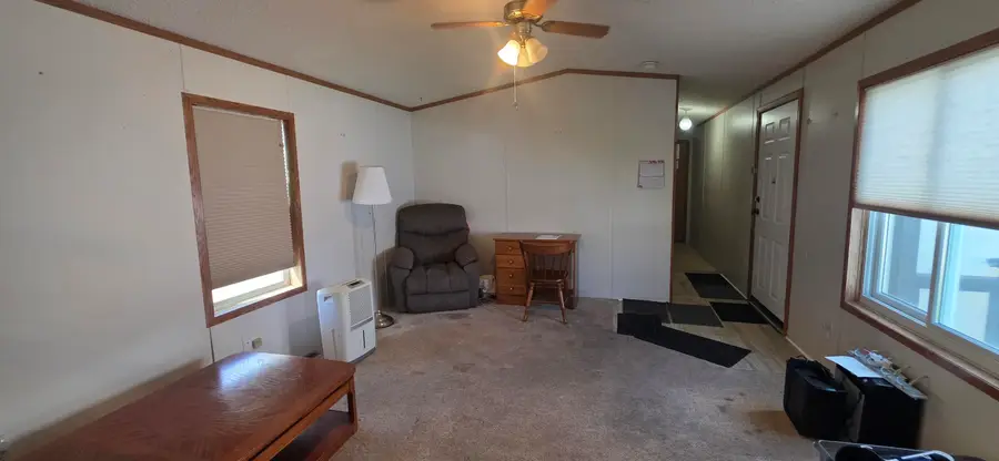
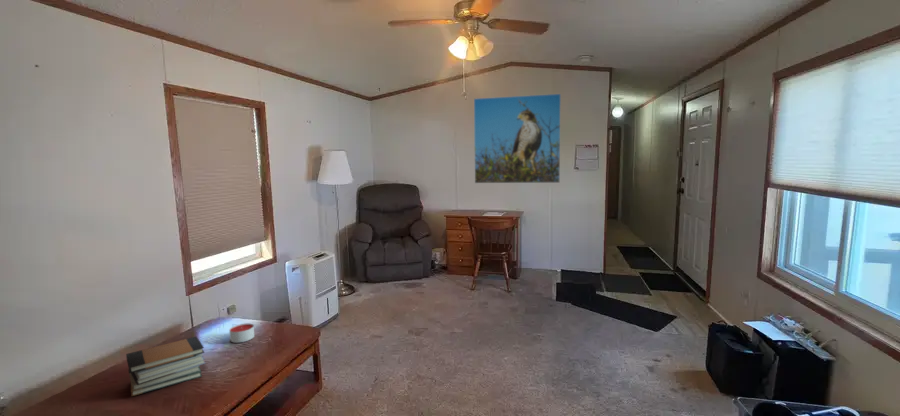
+ candle (242, 332)
+ book stack (167, 364)
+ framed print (516, 140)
